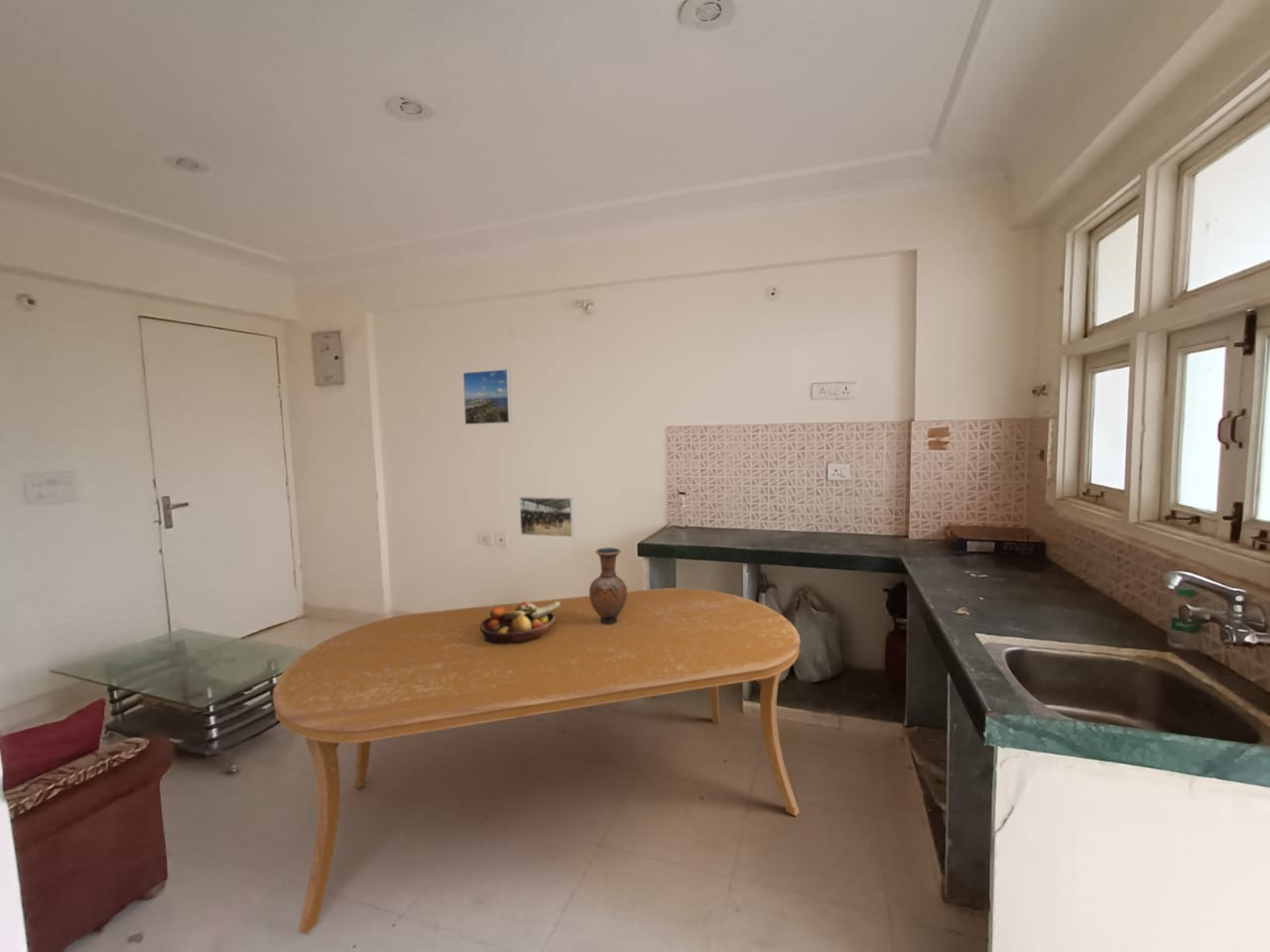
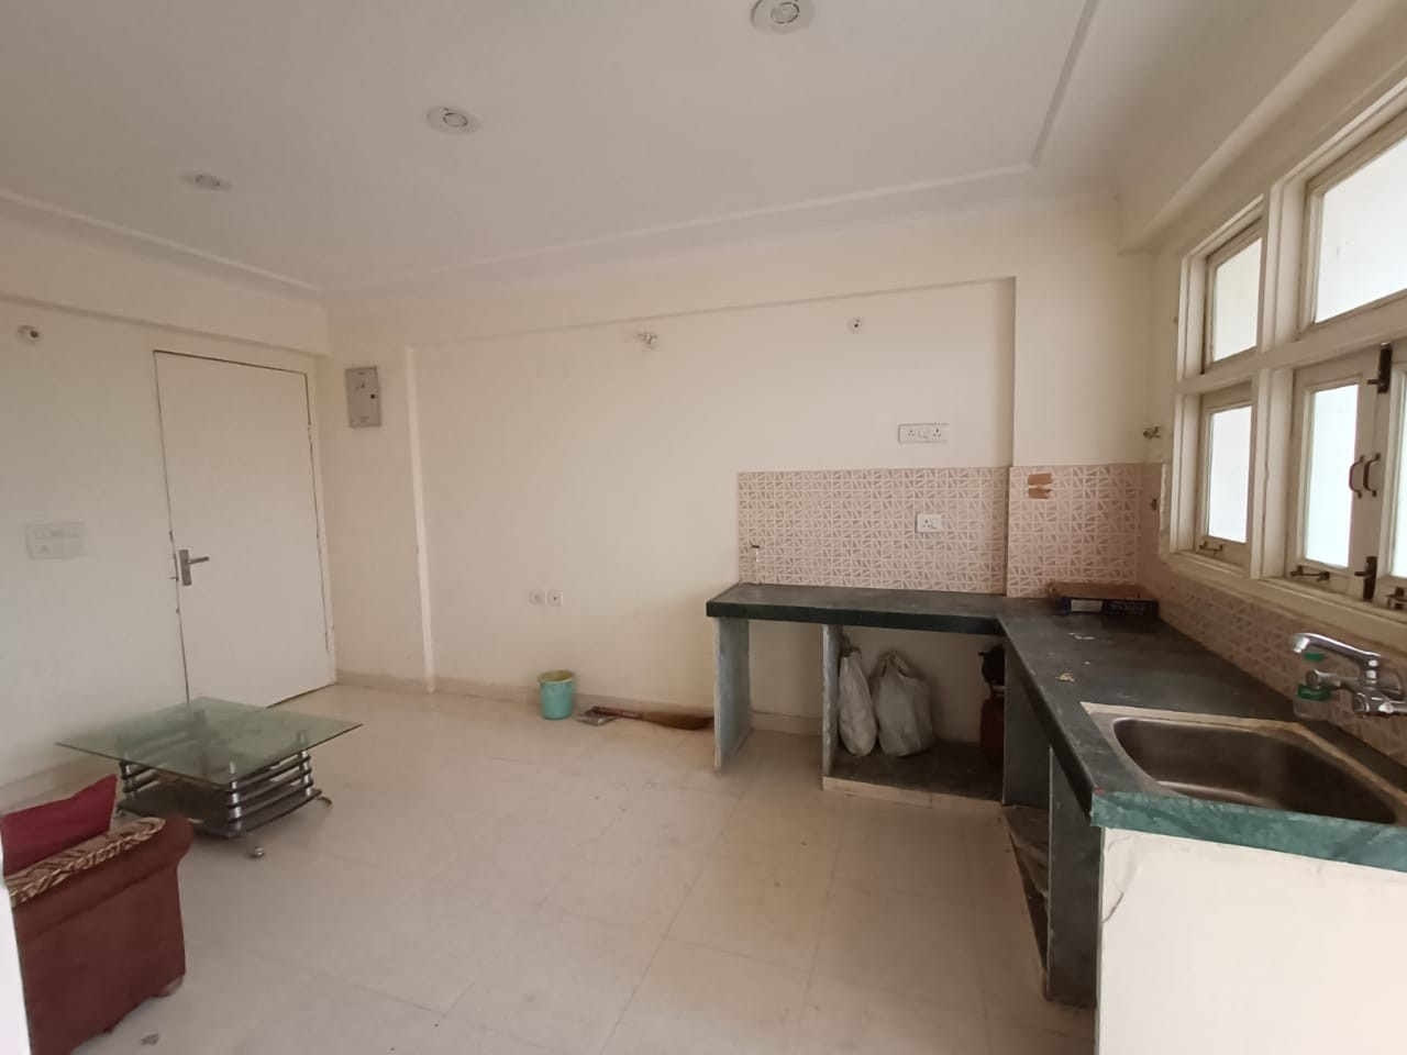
- dining table (562, 710)
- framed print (546, 517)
- fruit bowl (518, 617)
- vase (607, 585)
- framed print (486, 397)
